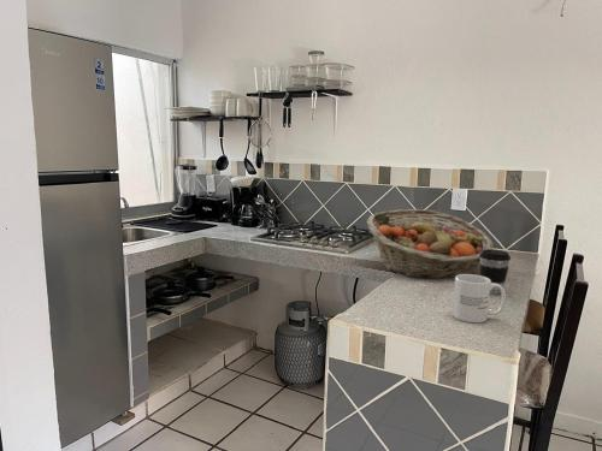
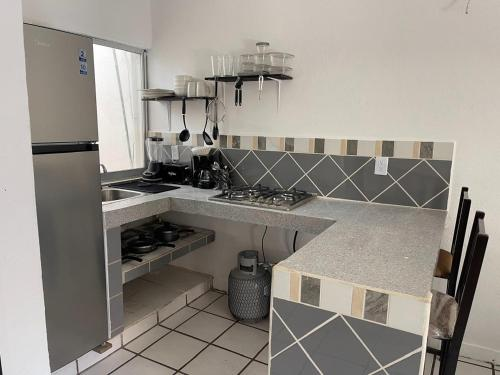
- fruit basket (427, 241)
- coffee cup (492, 271)
- mug (476, 297)
